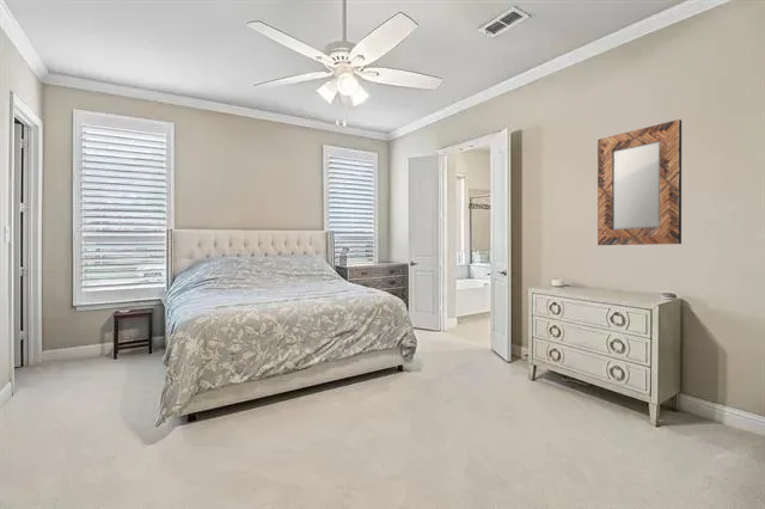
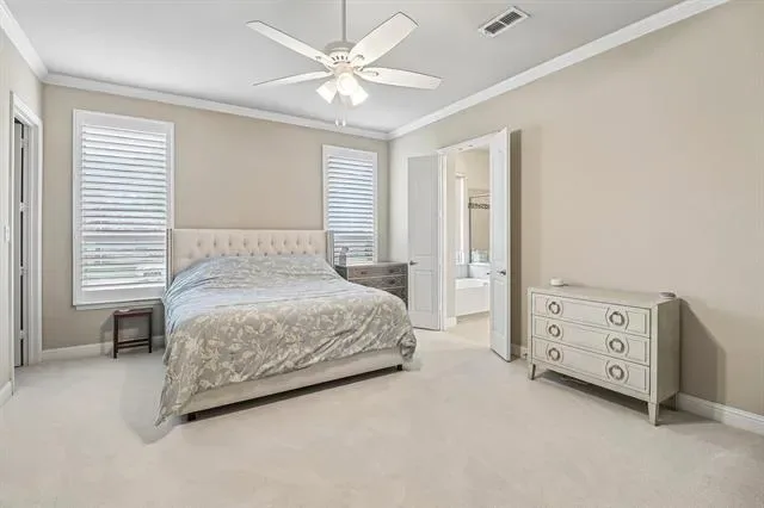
- home mirror (636, 188)
